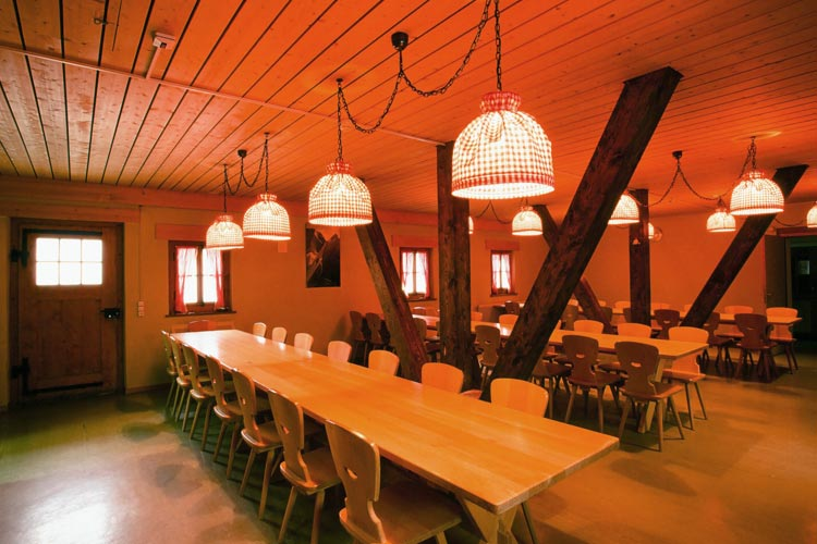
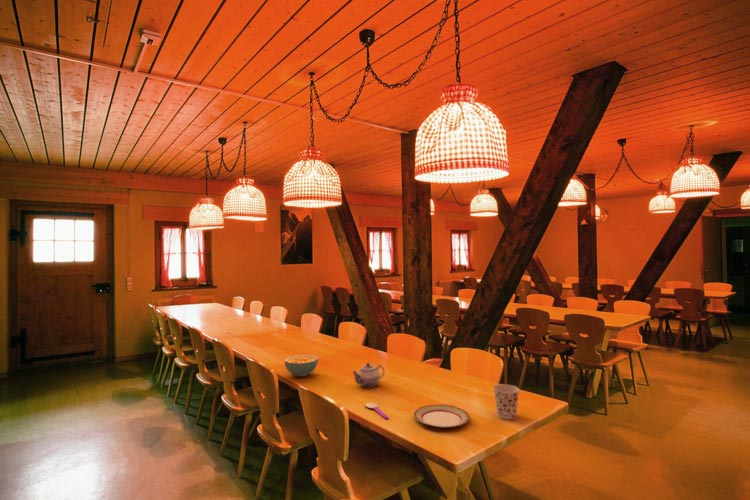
+ cup (506, 402)
+ teapot (368, 374)
+ plate (441, 417)
+ cereal bowl (301, 367)
+ spoon (377, 409)
